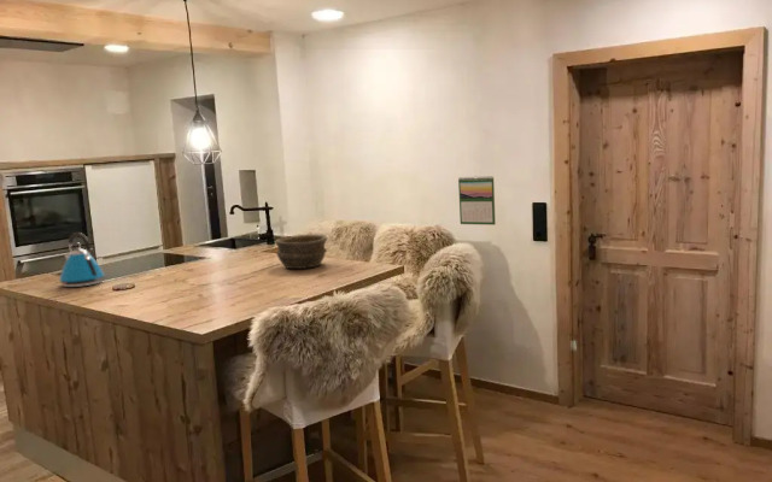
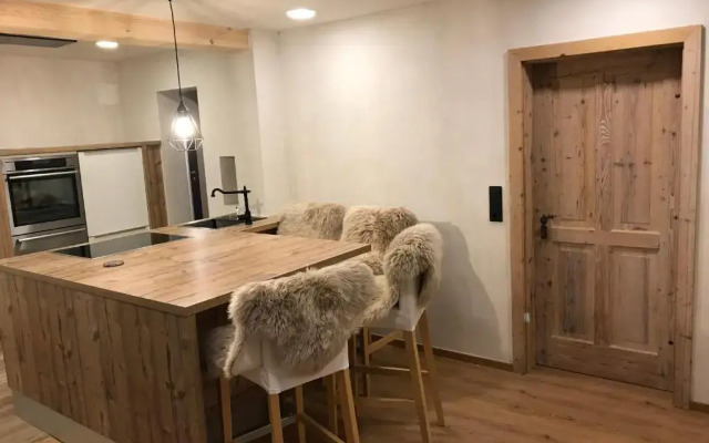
- kettle (80, 258)
- calendar (476, 200)
- bowl (302, 251)
